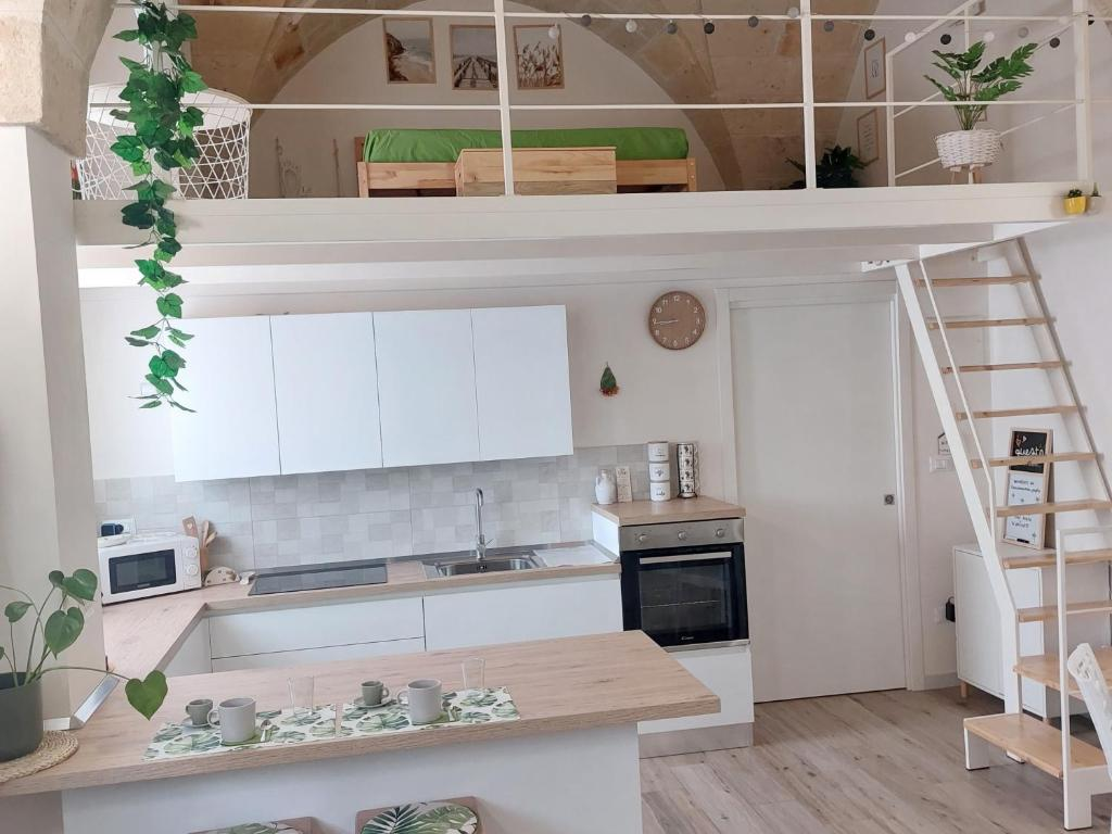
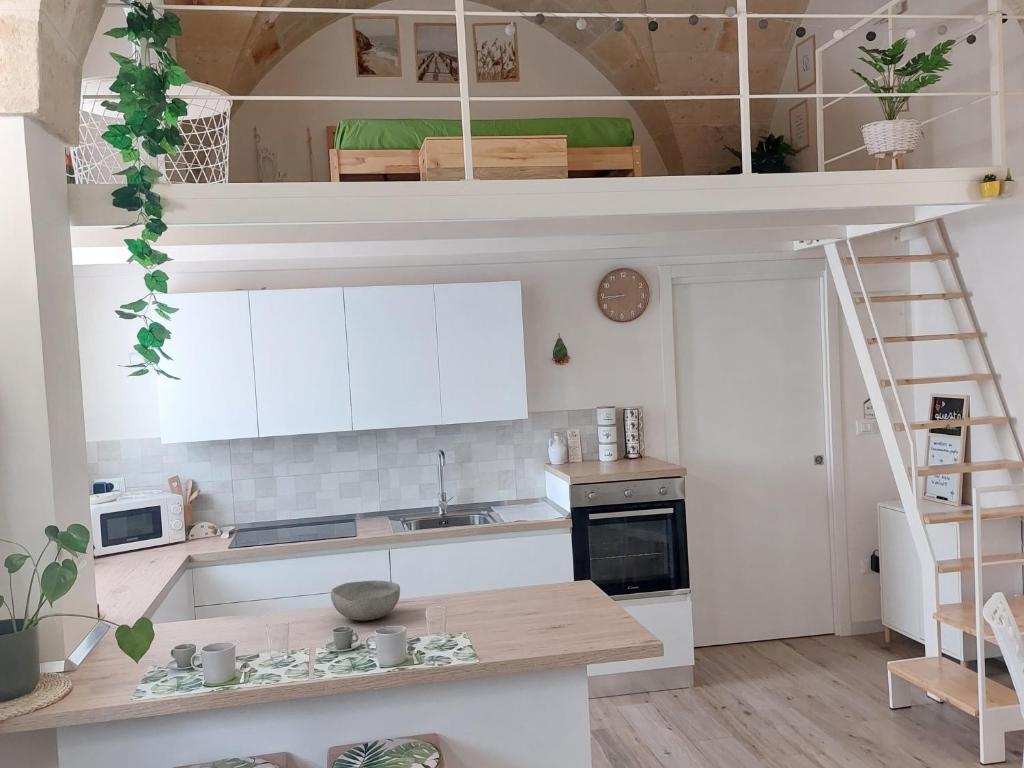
+ bowl (366, 602)
